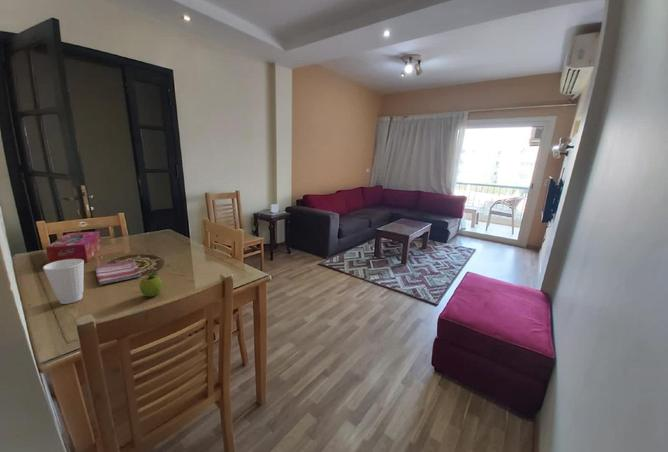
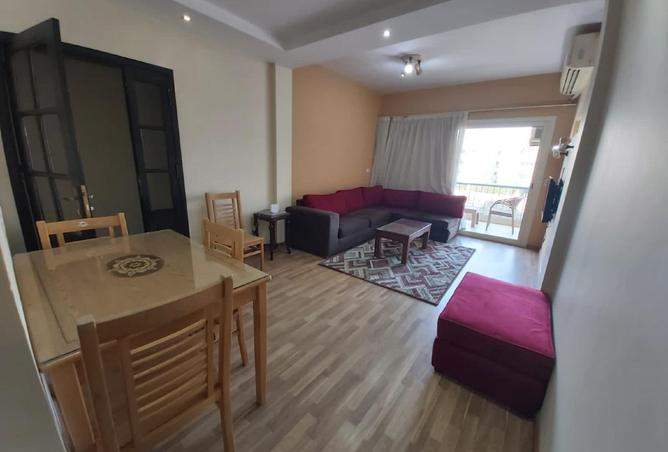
- tissue box (76, 246)
- fruit (152, 283)
- cup (67, 282)
- dish towel (118, 270)
